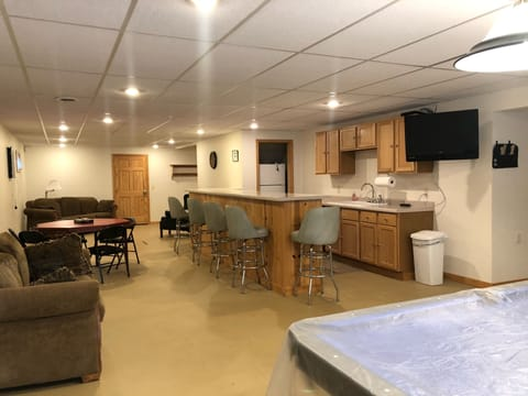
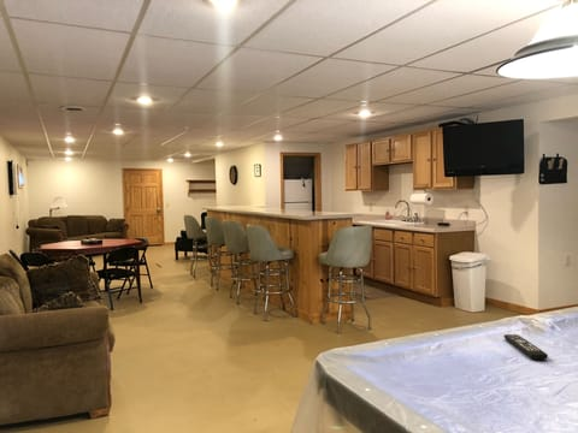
+ remote control (524, 345)
